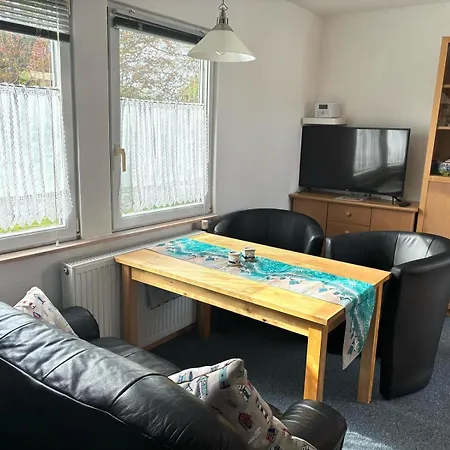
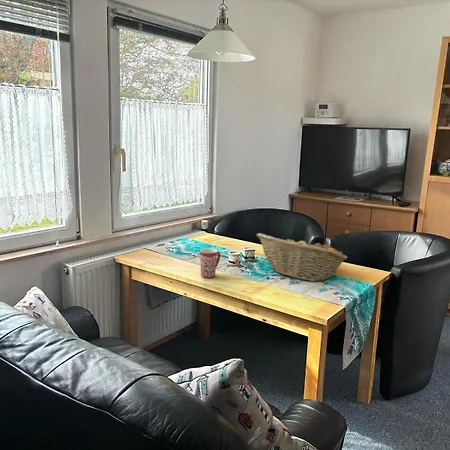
+ mug (210, 262)
+ fruit basket (299, 253)
